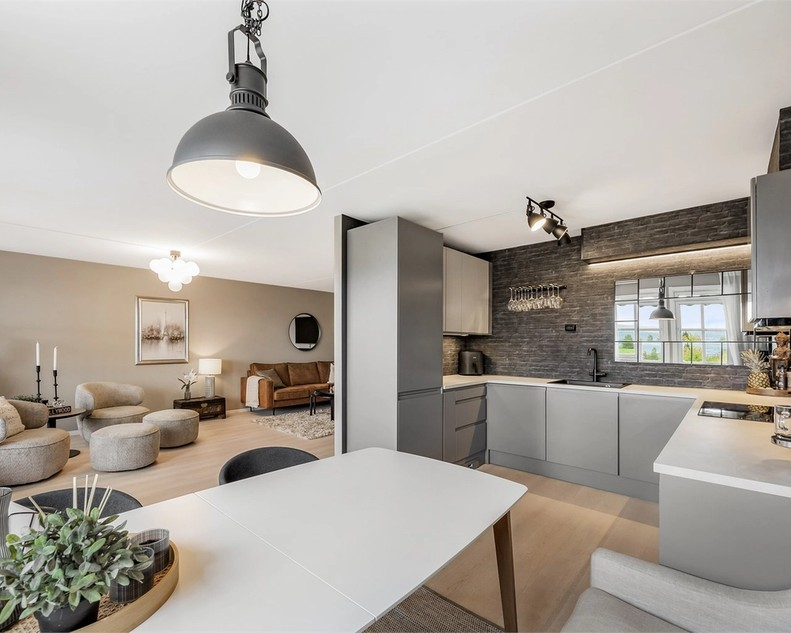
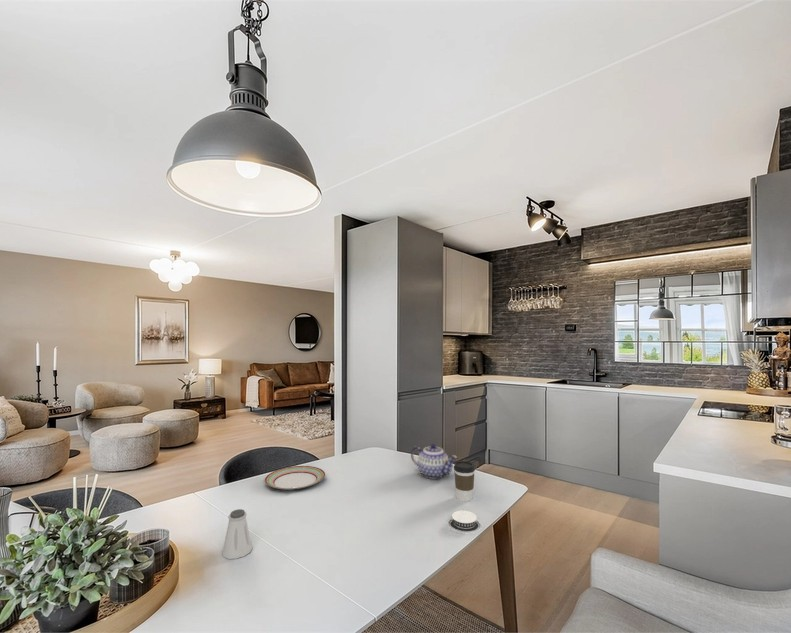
+ coffee cup (464, 481)
+ saltshaker (237, 531)
+ architectural model (464, 517)
+ plate (295, 479)
+ teapot (433, 459)
